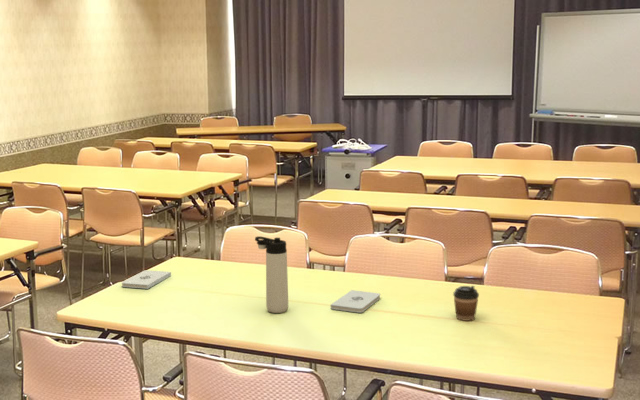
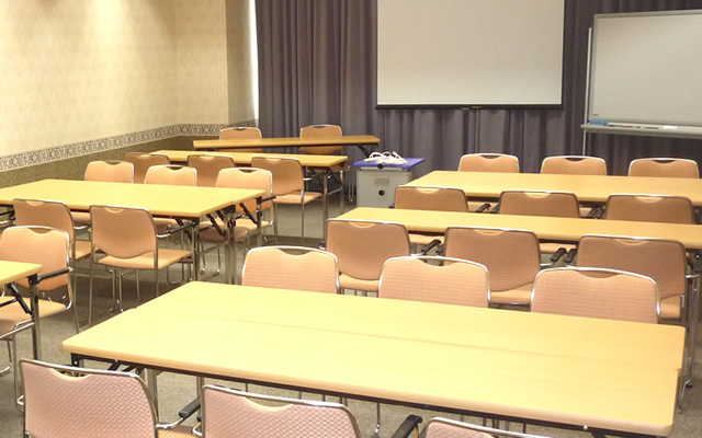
- coffee cup (465, 301)
- thermos bottle (271, 274)
- notepad (356, 301)
- notepad (146, 279)
